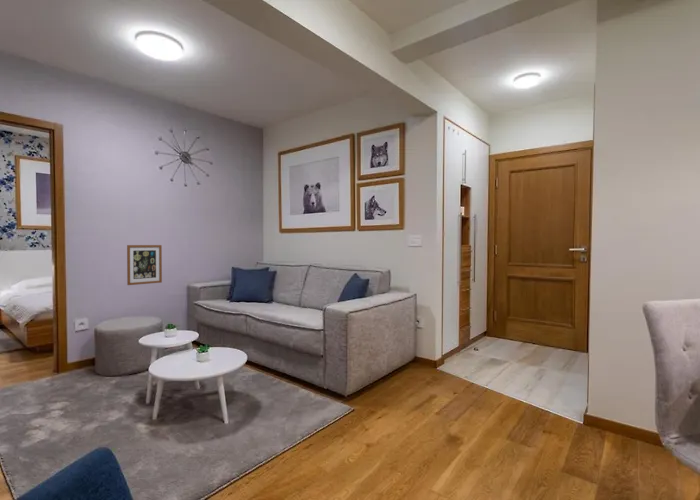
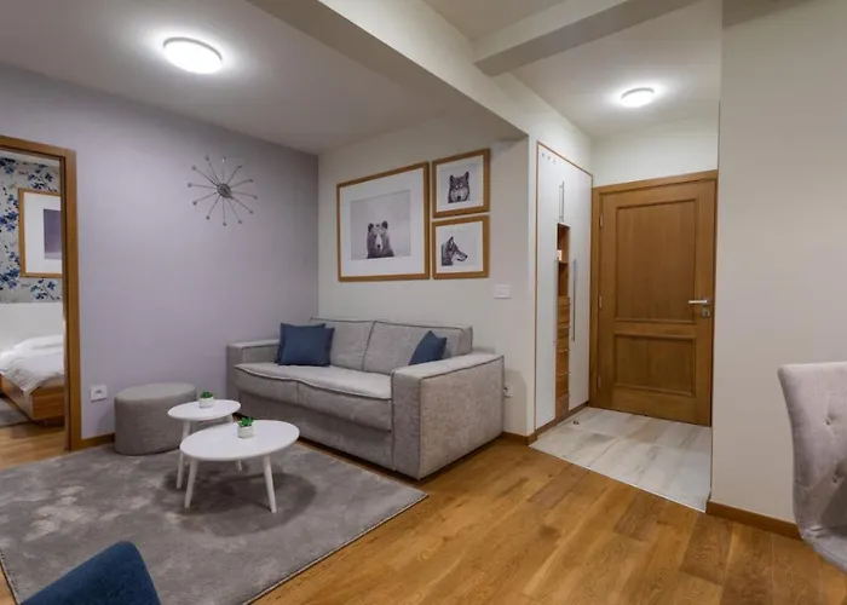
- wall art (145, 264)
